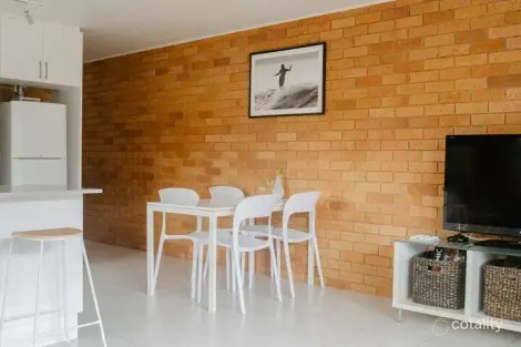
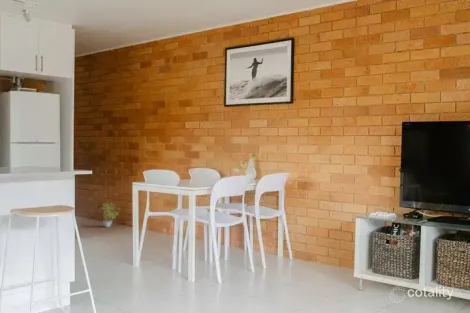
+ potted plant (109, 213)
